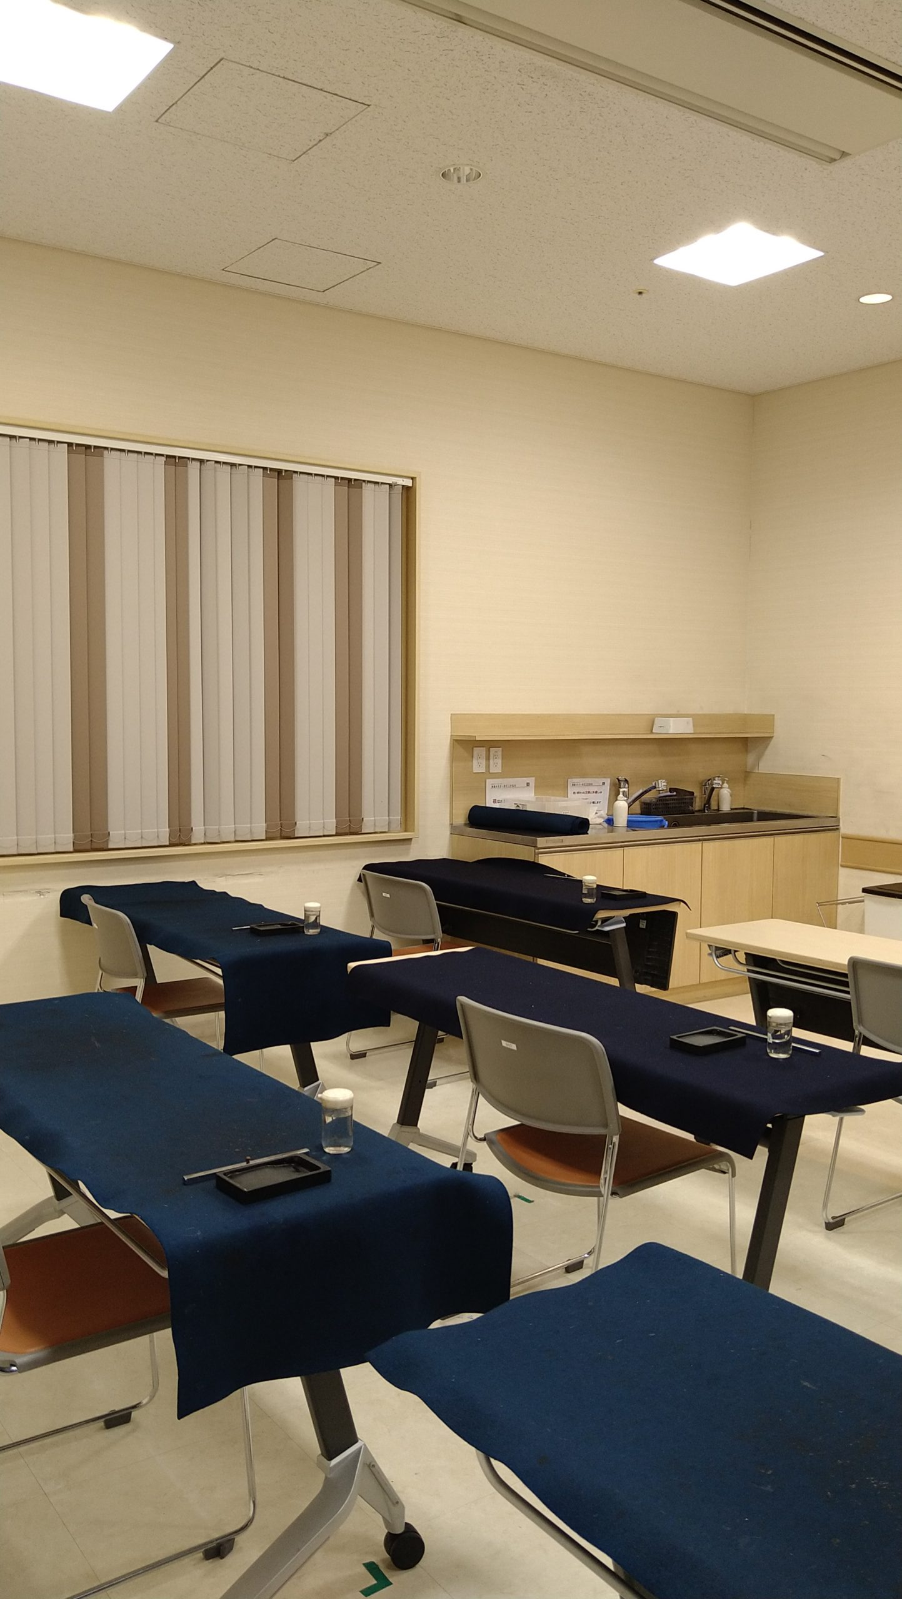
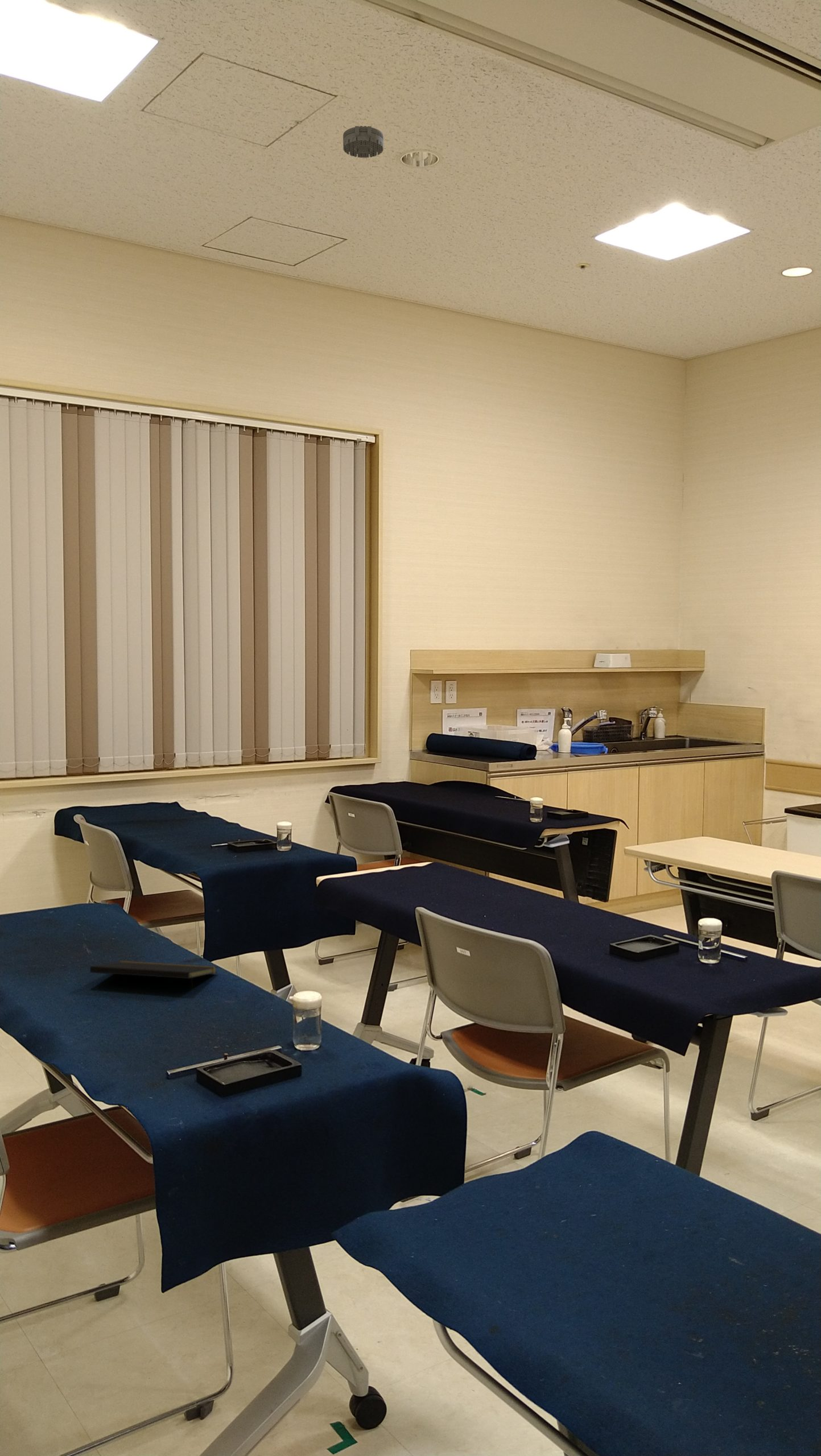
+ notepad (155, 969)
+ smoke detector (363, 141)
